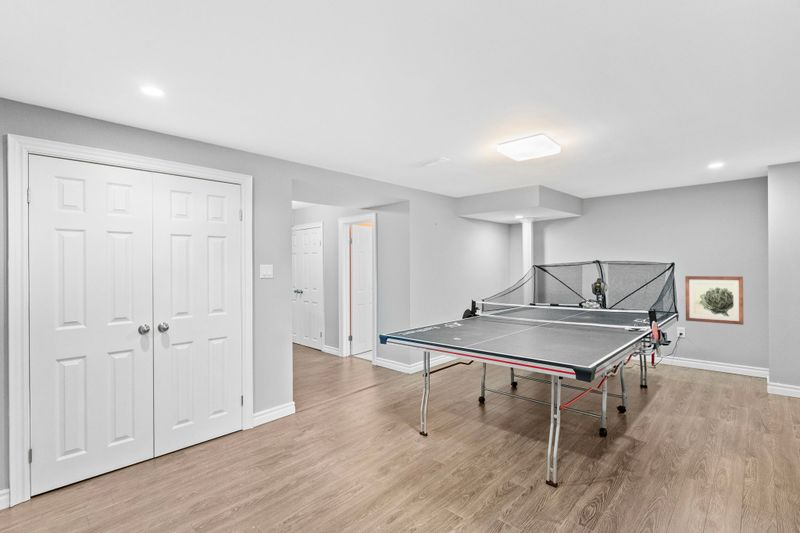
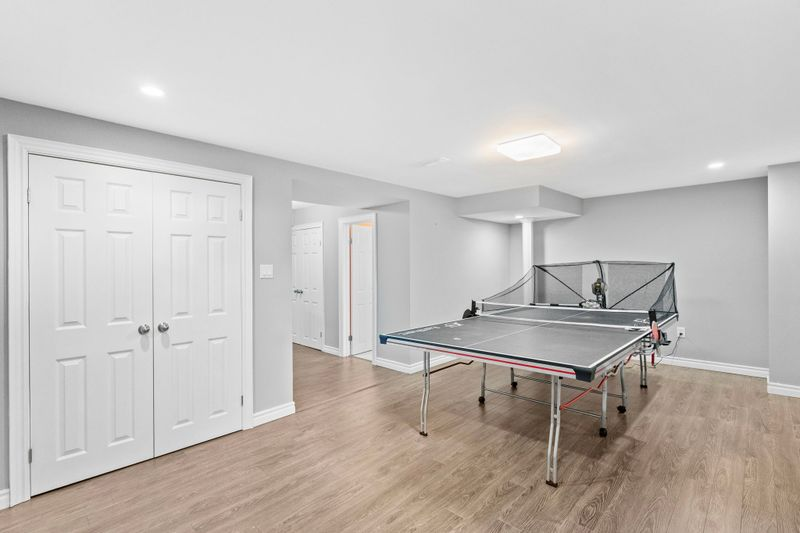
- wall art (713, 299)
